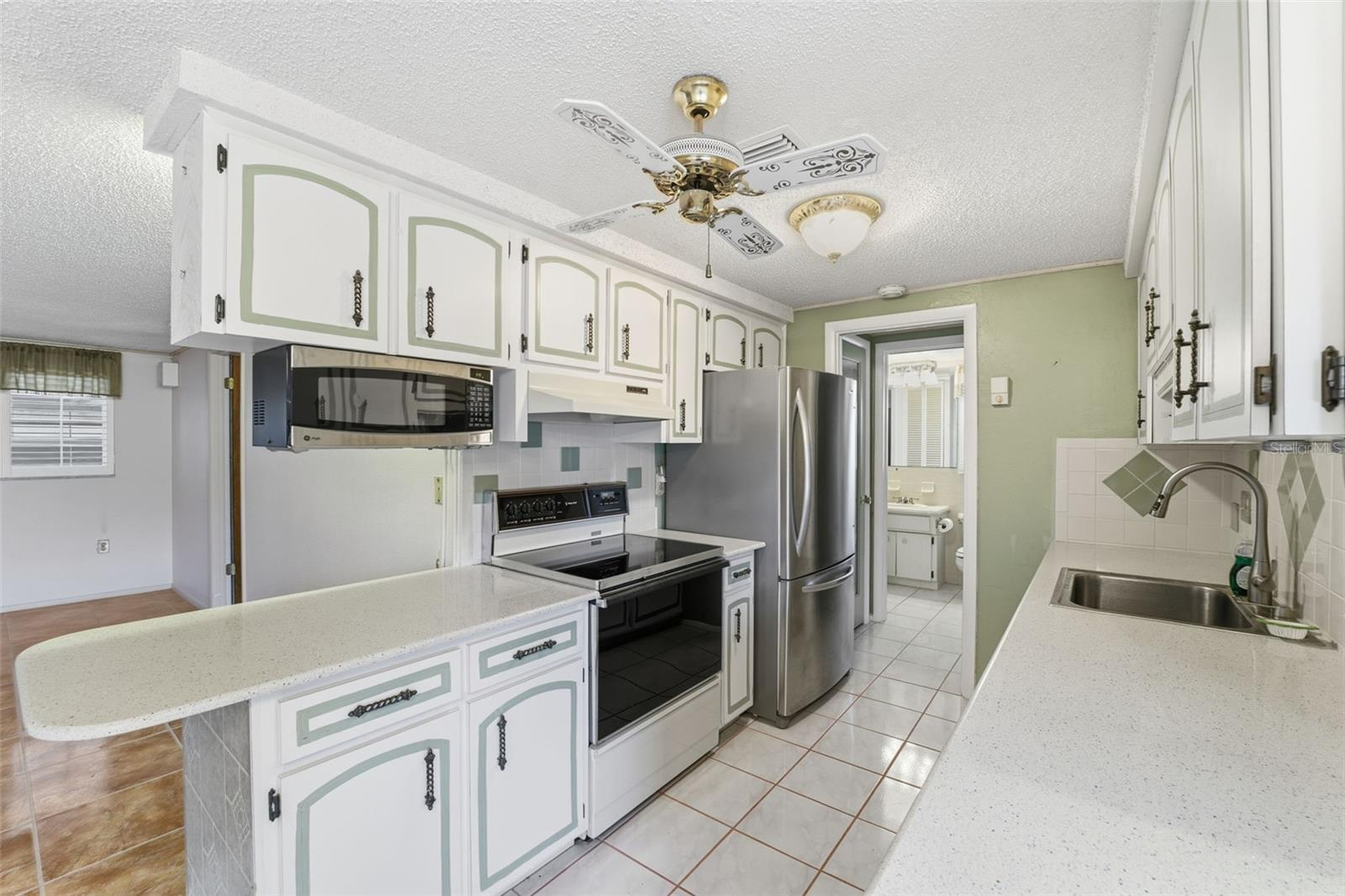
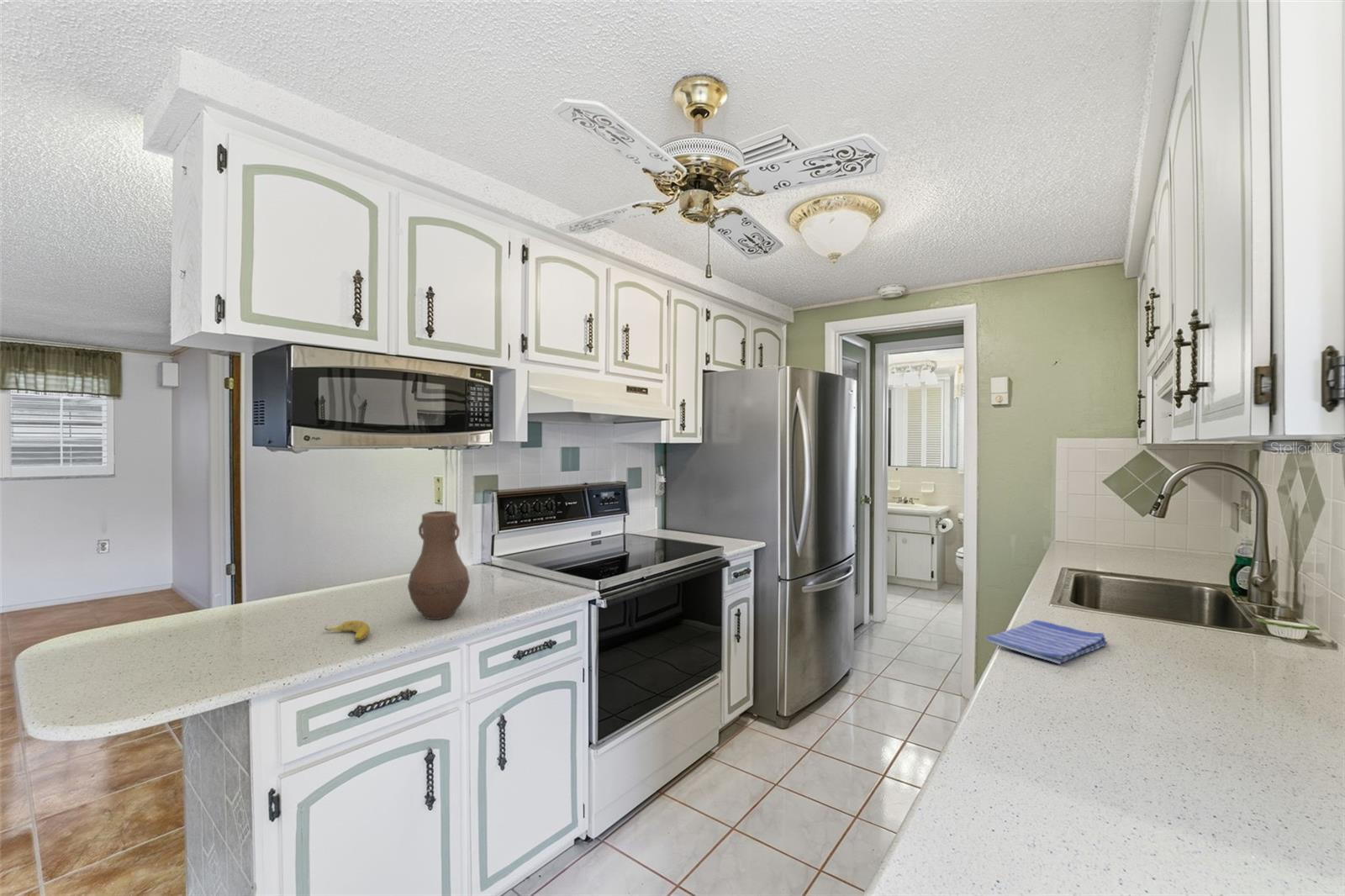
+ banana (348, 630)
+ dish towel (1046, 638)
+ vase (439, 563)
